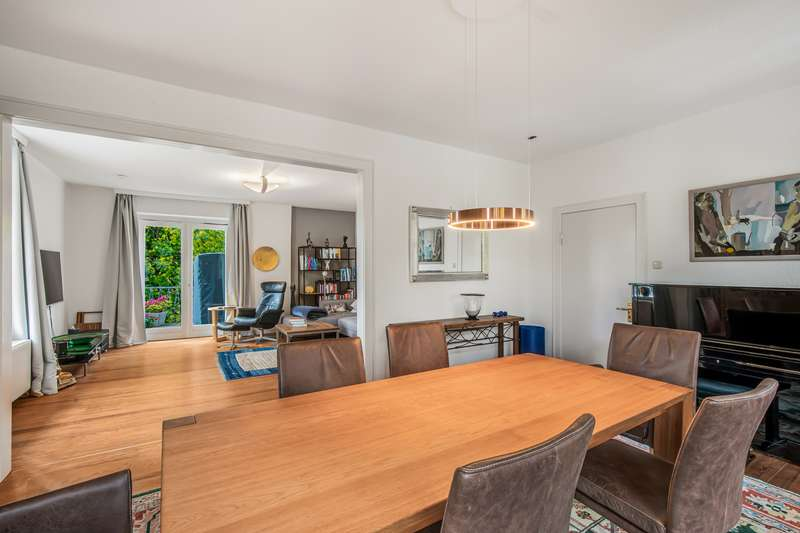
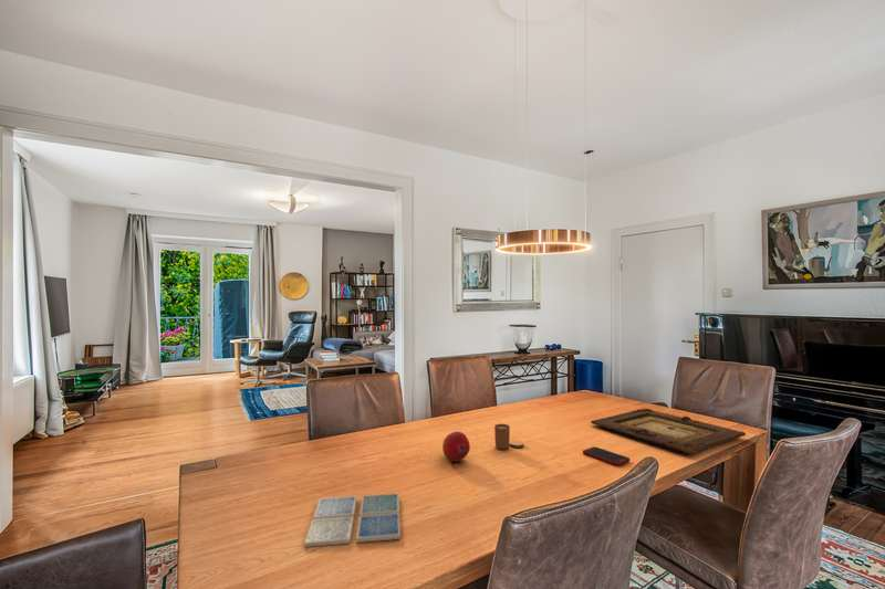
+ cell phone (605, 455)
+ drink coaster (358, 518)
+ candle (509, 435)
+ picture frame (664, 427)
+ fruit (455, 445)
